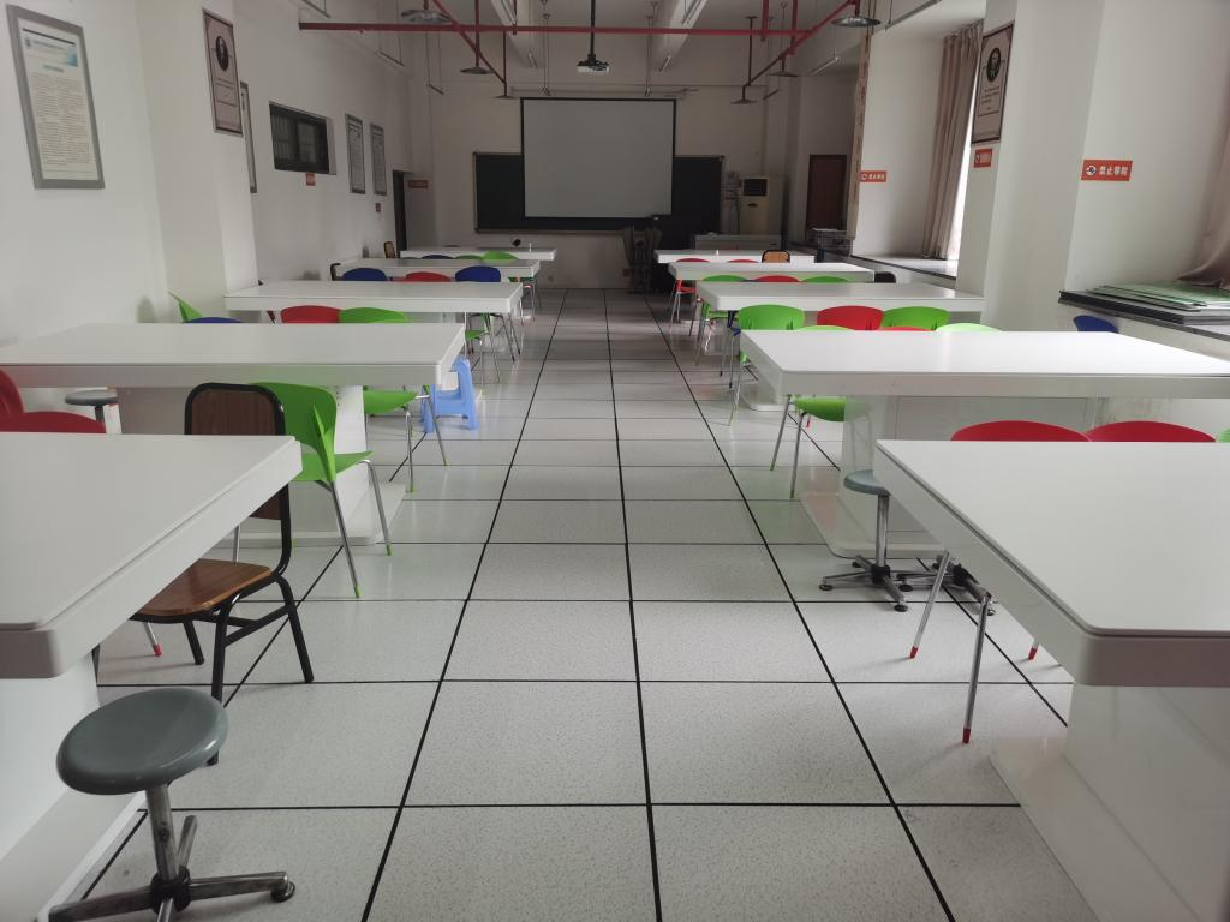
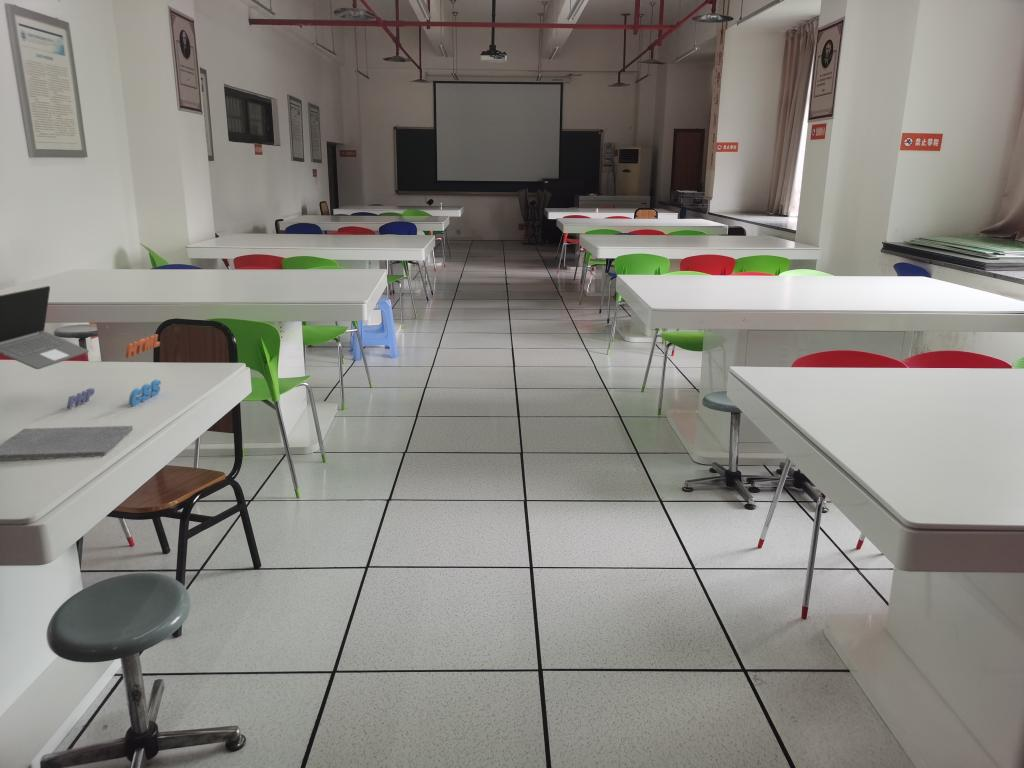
+ laptop (77, 347)
+ notepad (62, 442)
